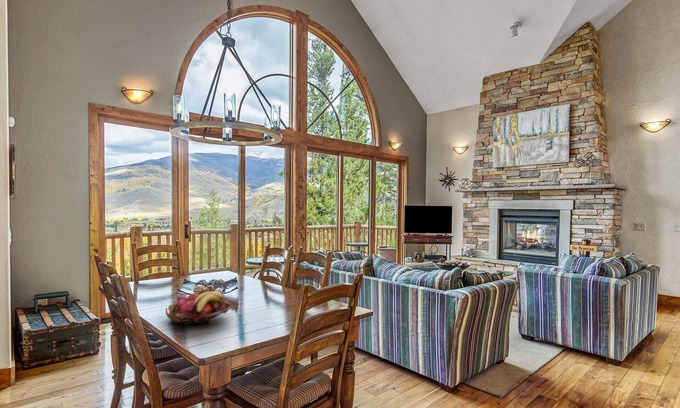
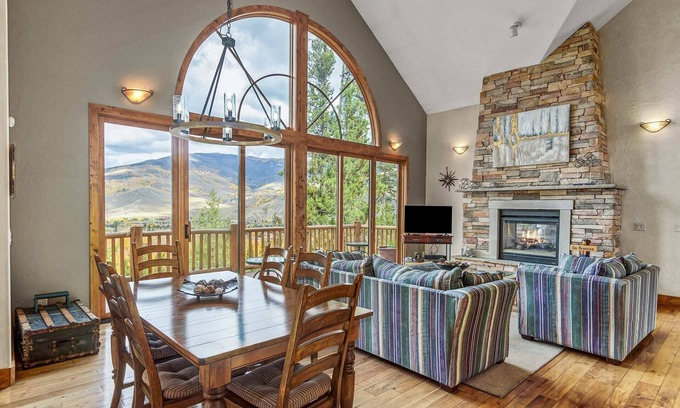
- fruit basket (199, 306)
